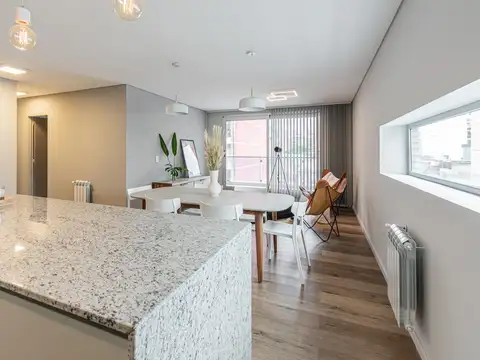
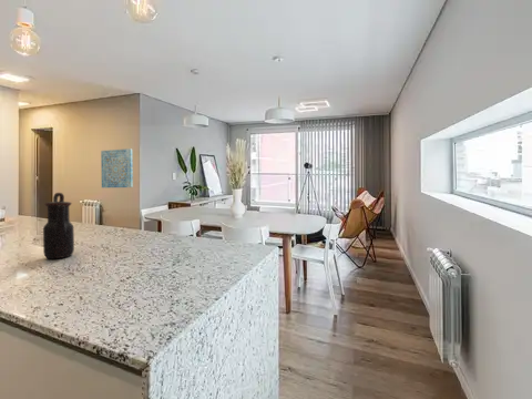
+ wall art (116, 168)
+ teapot (59, 224)
